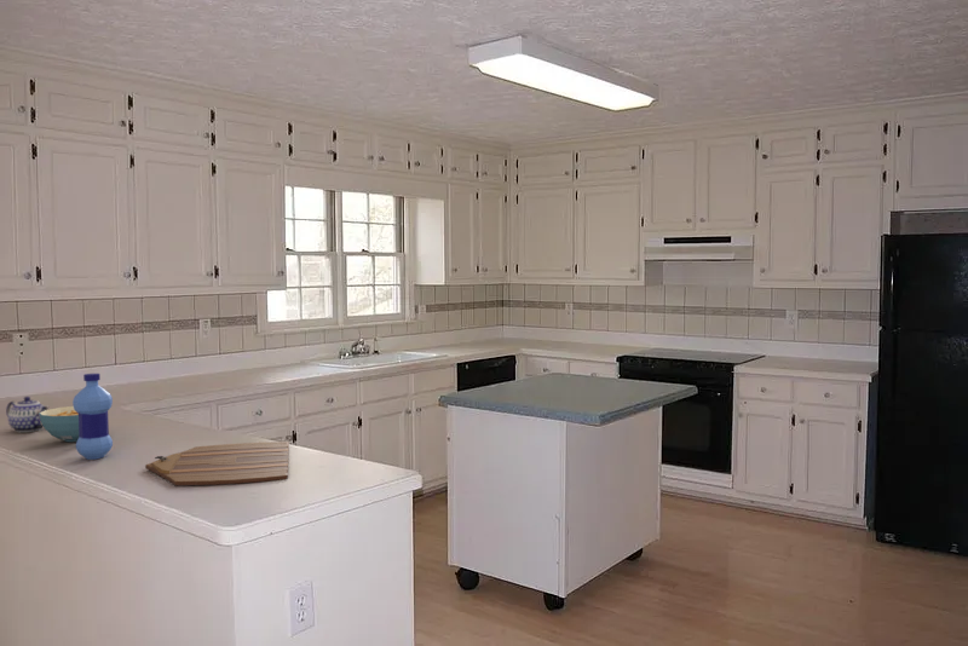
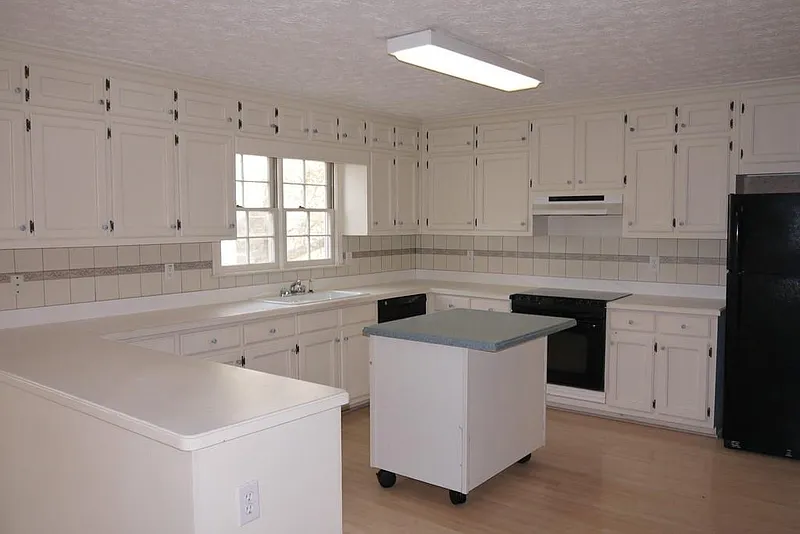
- cereal bowl (73, 425)
- water bottle (93, 415)
- cutting board (218, 460)
- teapot (27, 413)
